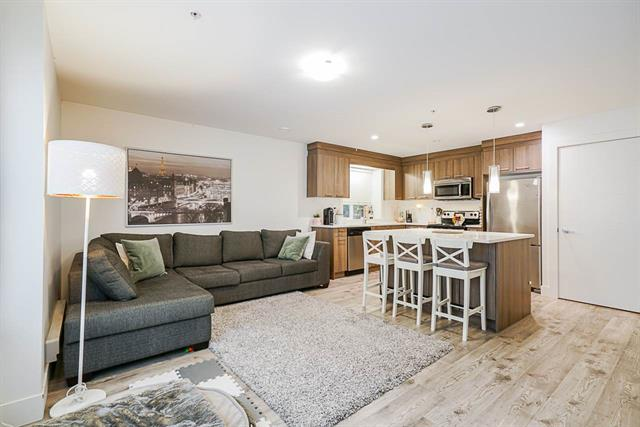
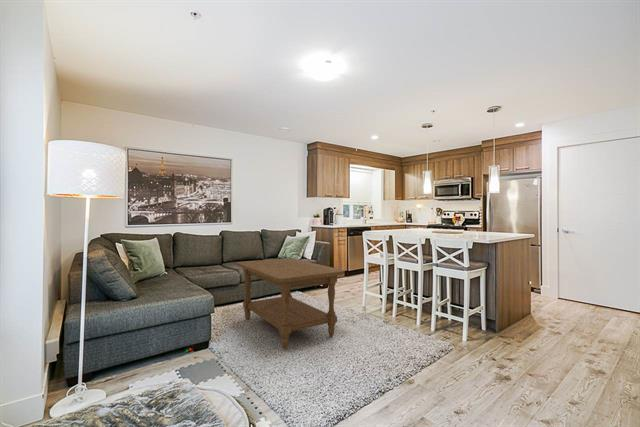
+ coffee table (286, 296)
